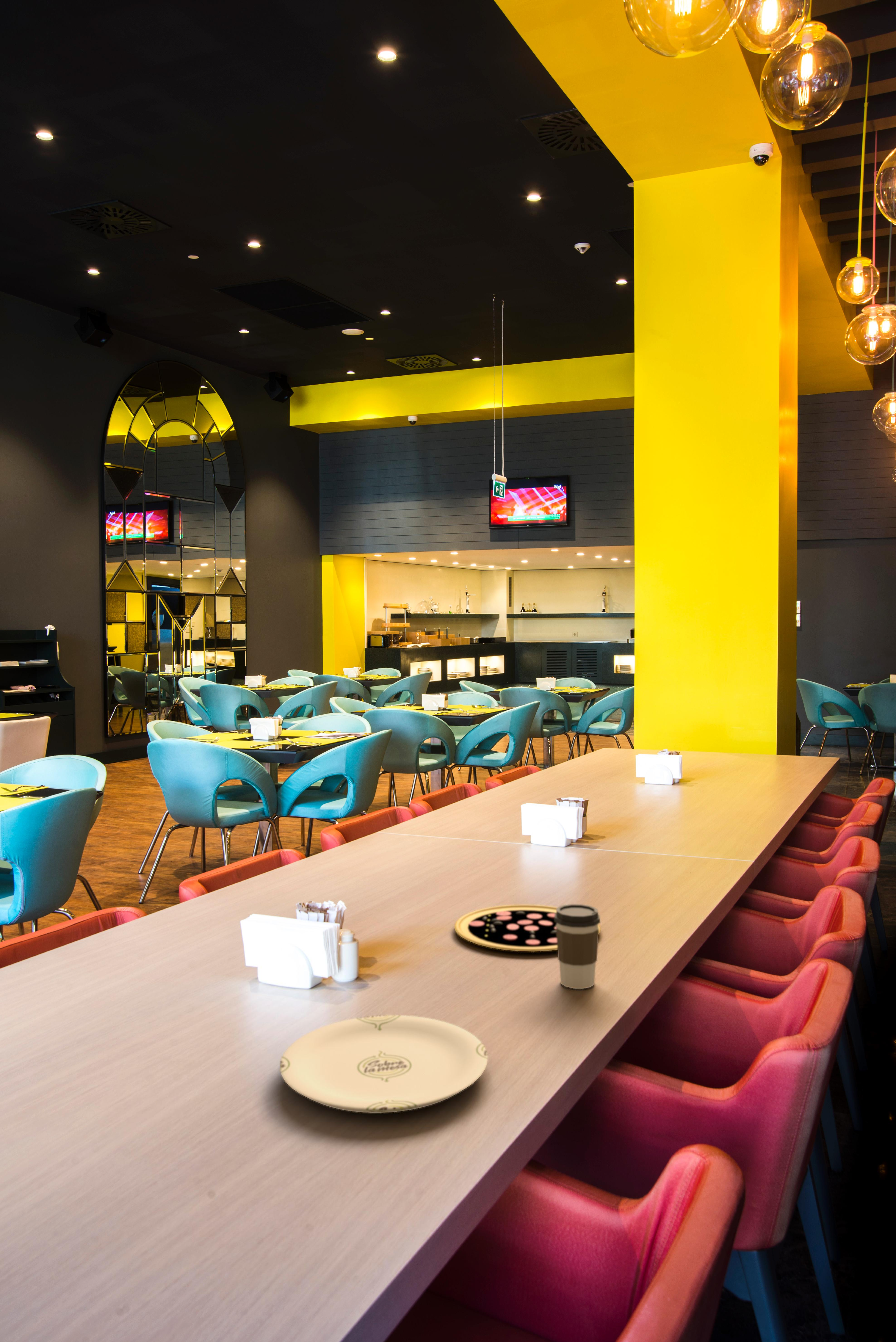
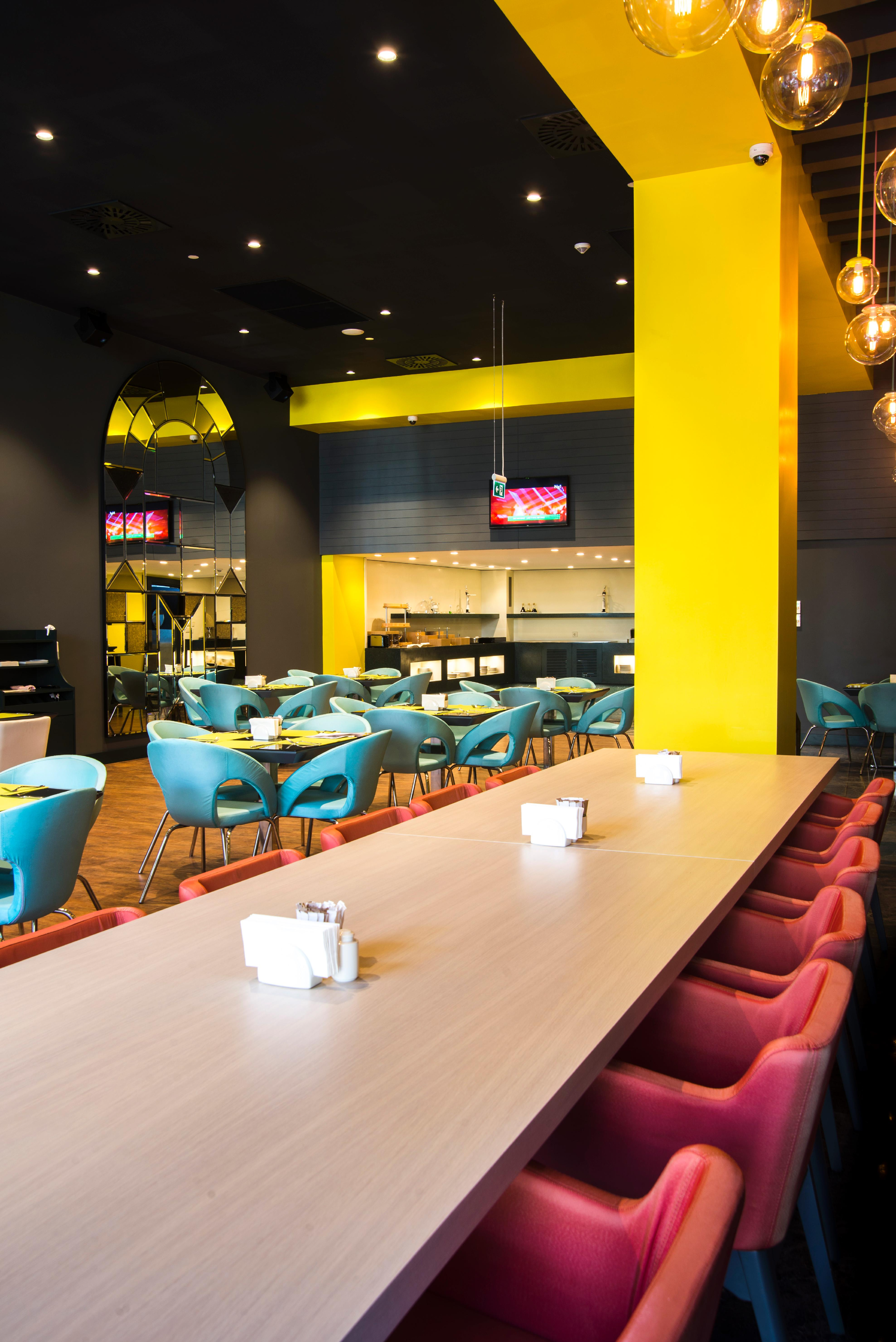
- pizza (527, 928)
- plate (385, 1065)
- coffee cup (577, 946)
